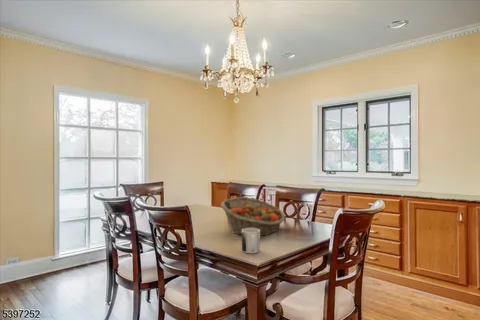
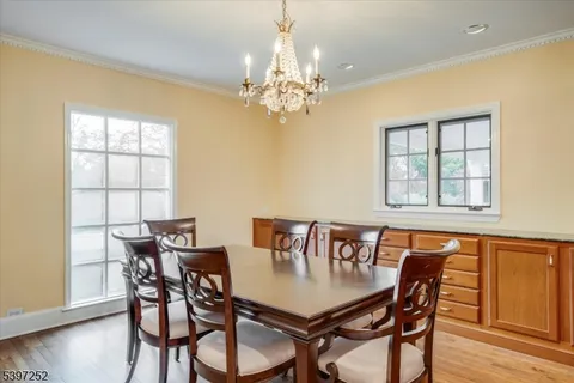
- fruit basket (253, 215)
- mug (250, 240)
